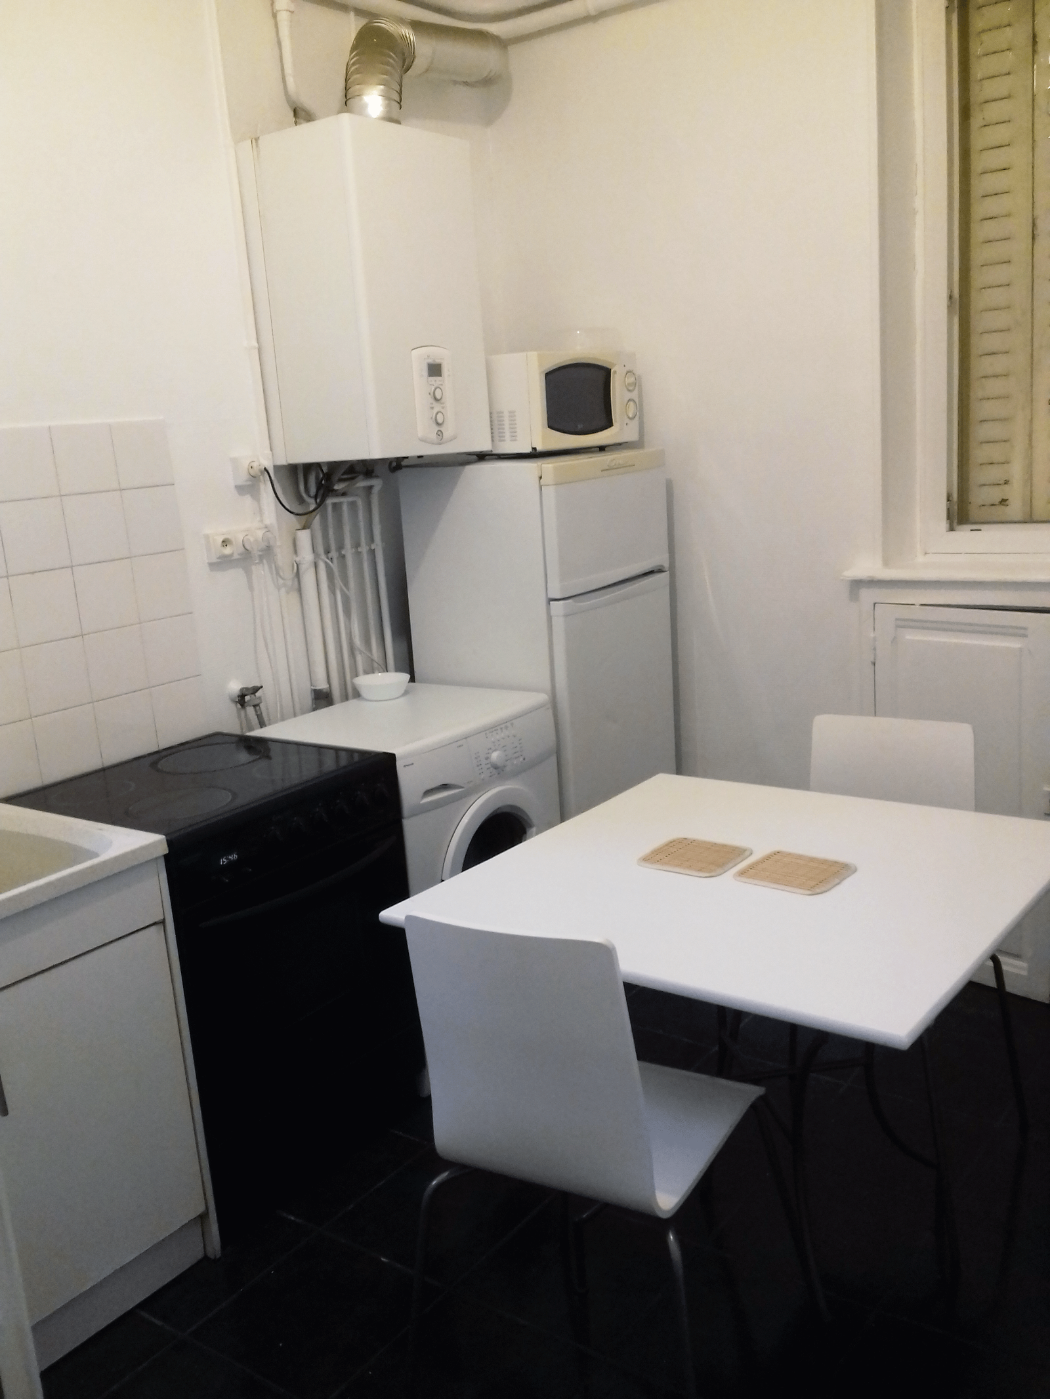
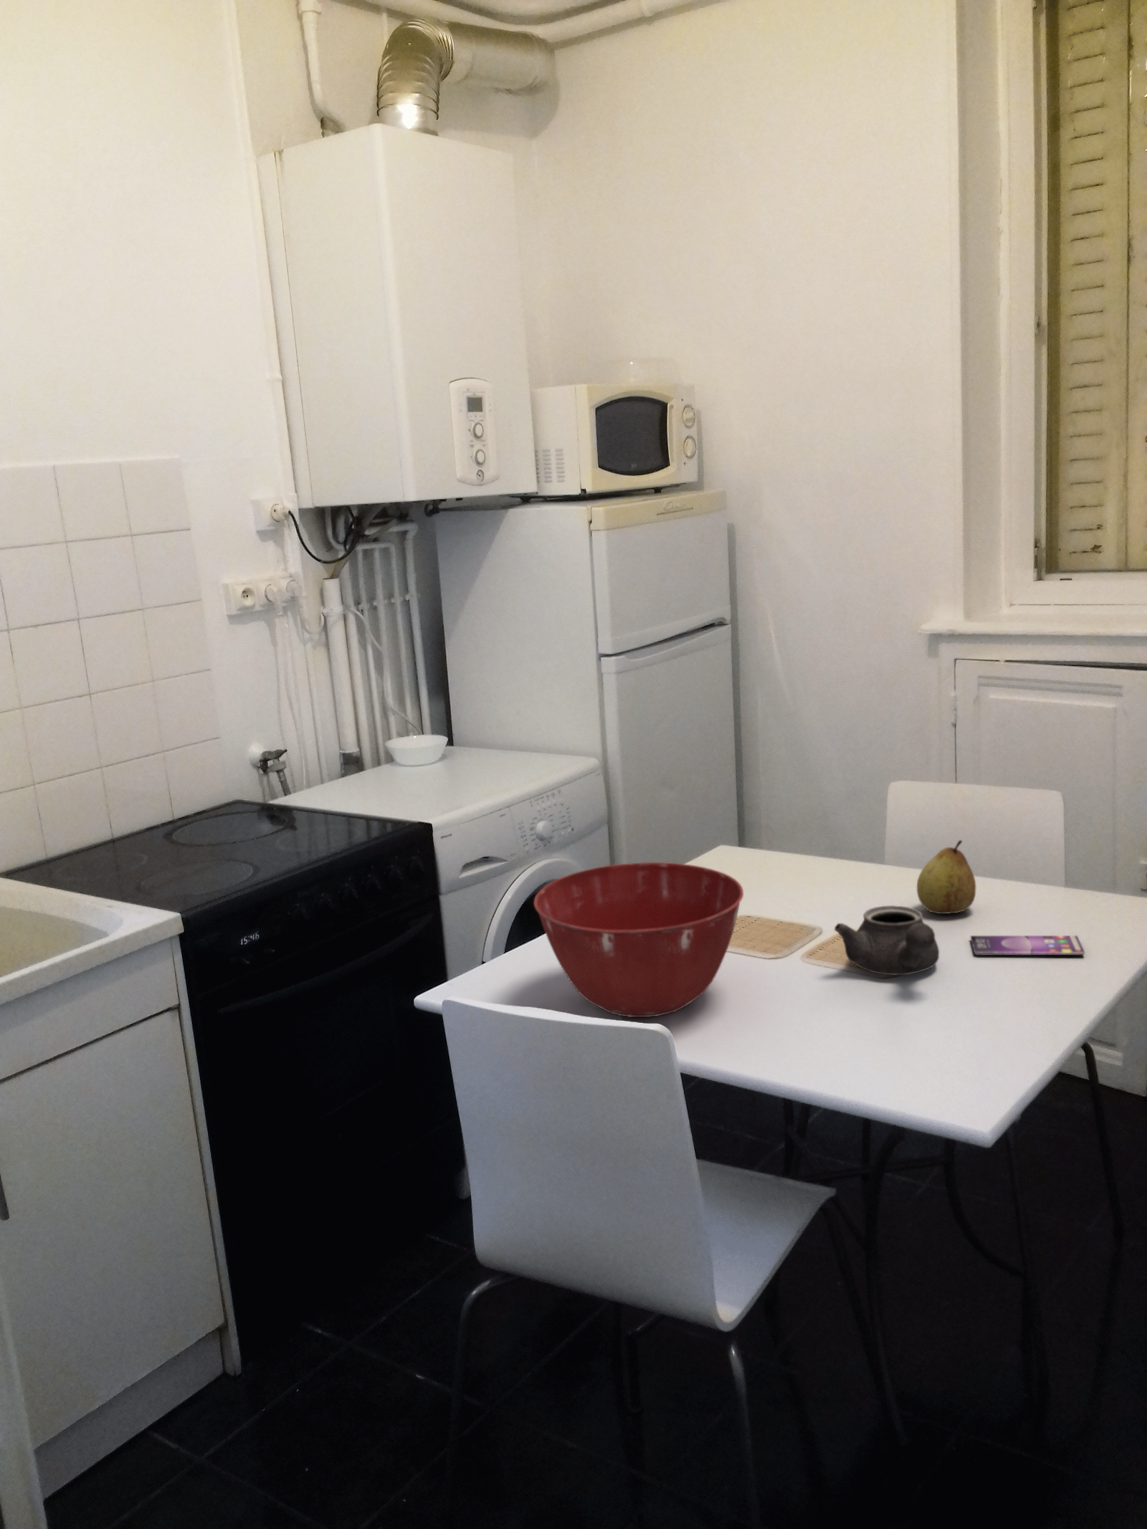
+ teapot (895, 941)
+ smartphone (1025, 945)
+ fruit (946, 874)
+ mixing bowl (642, 946)
